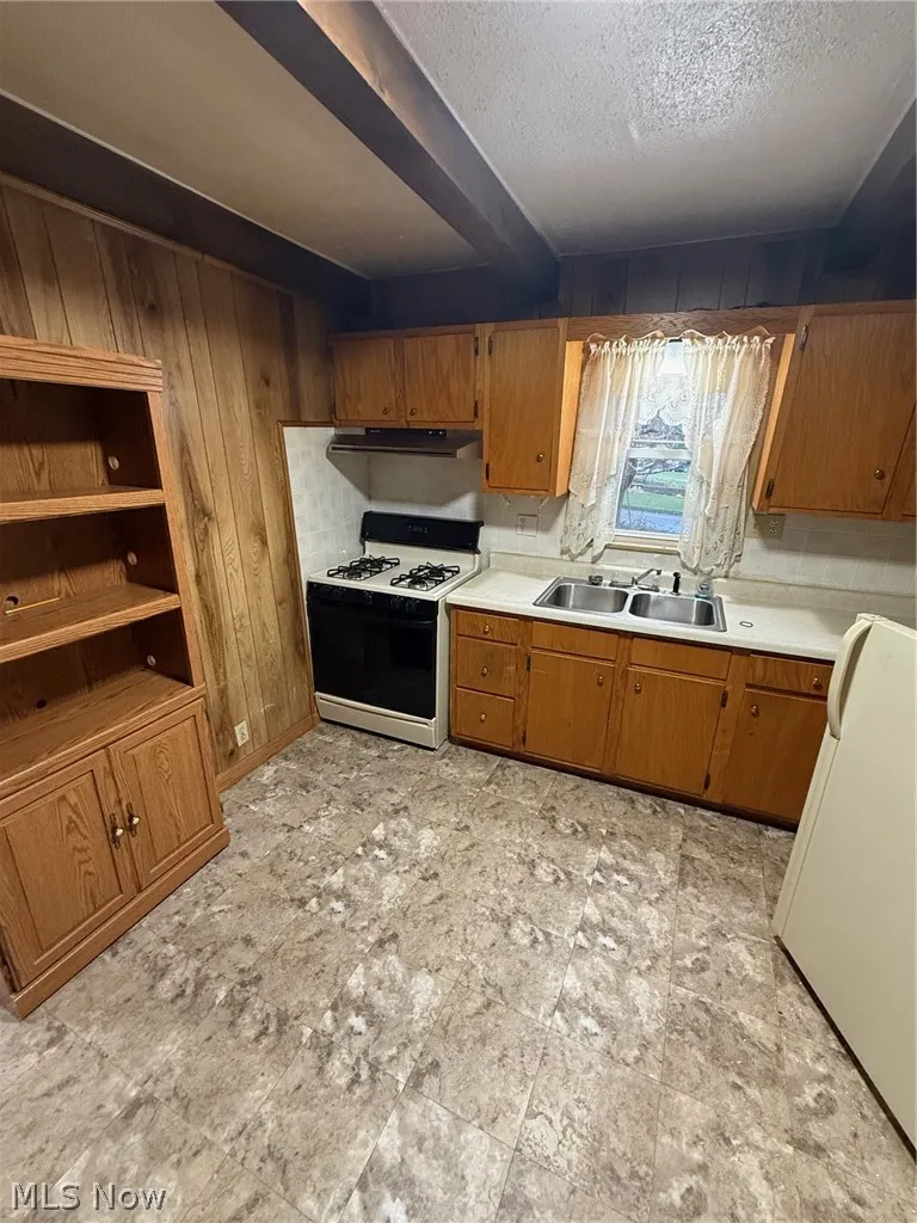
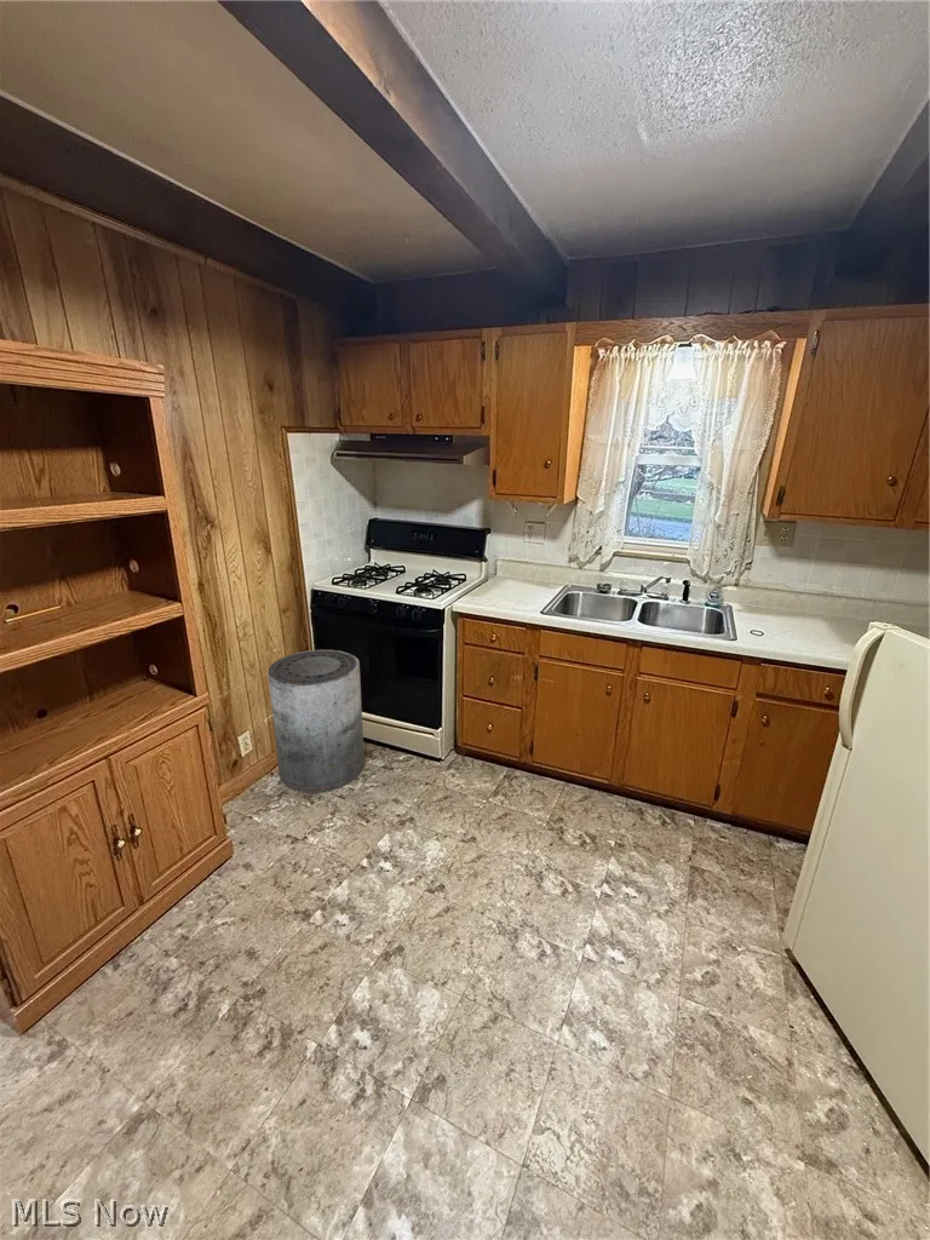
+ trash can (318, 717)
